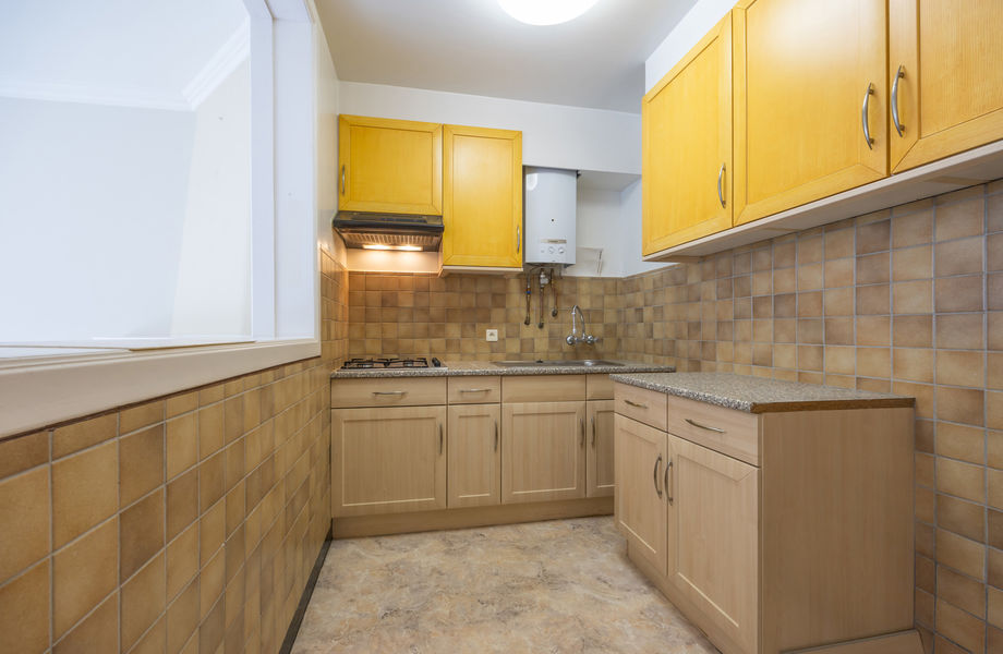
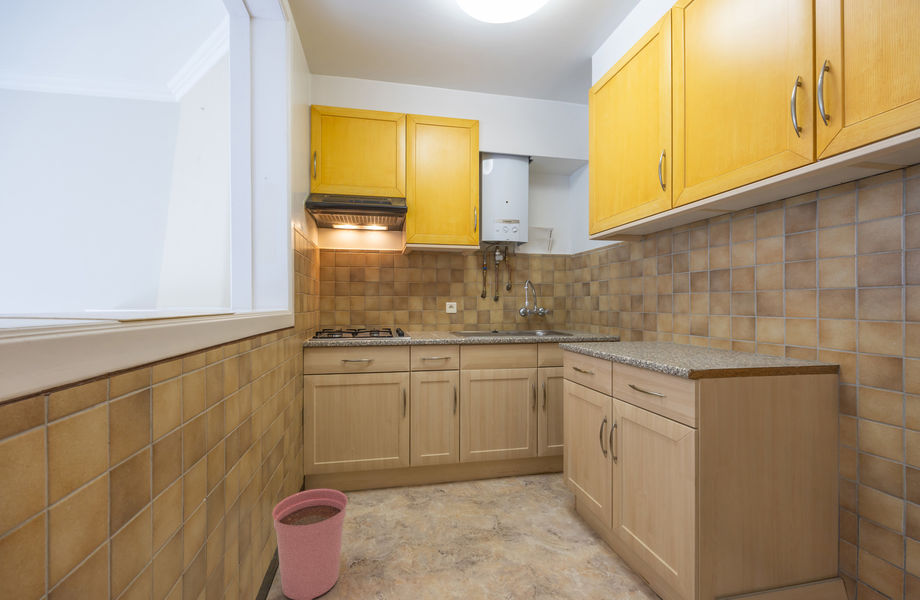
+ plant pot (311, 543)
